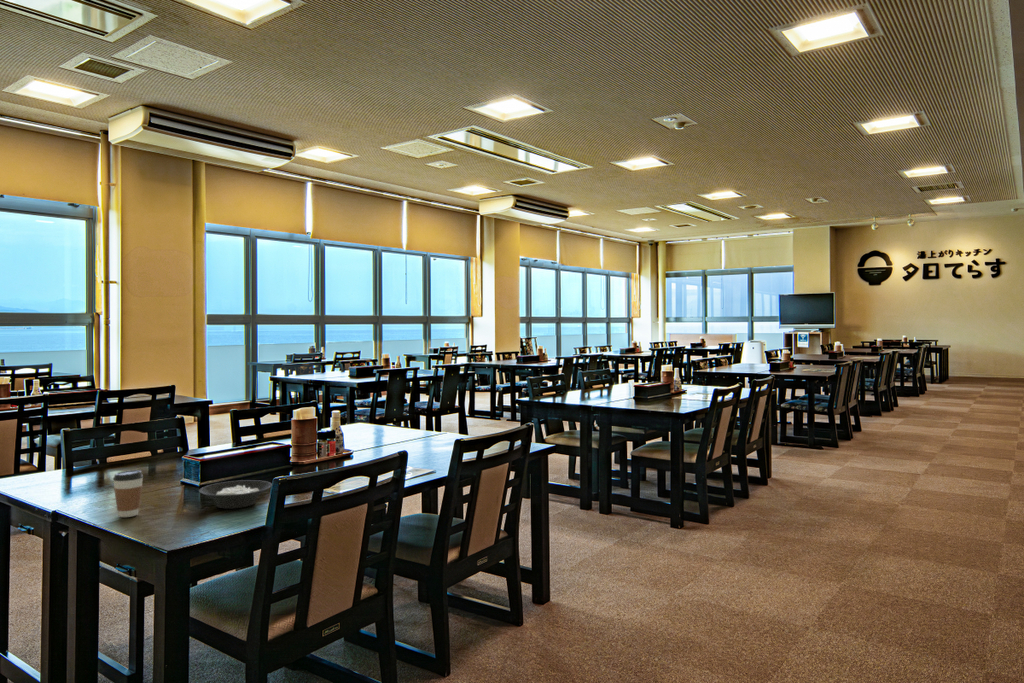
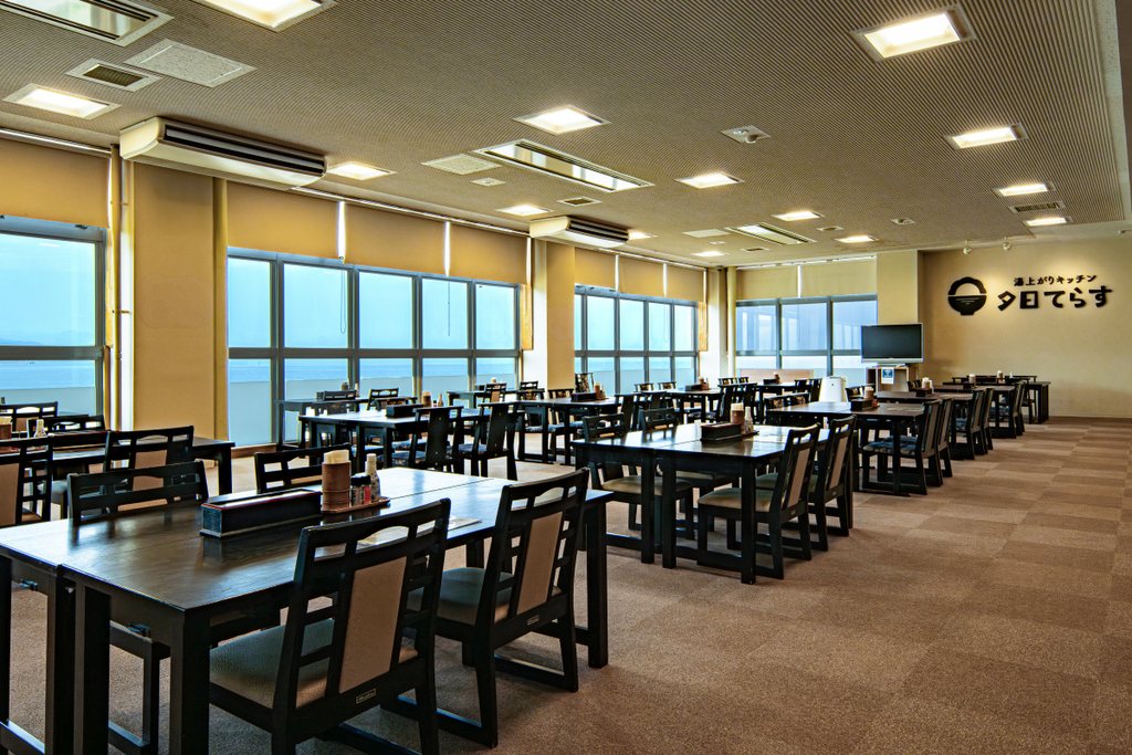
- cereal bowl (236, 495)
- coffee cup (128, 493)
